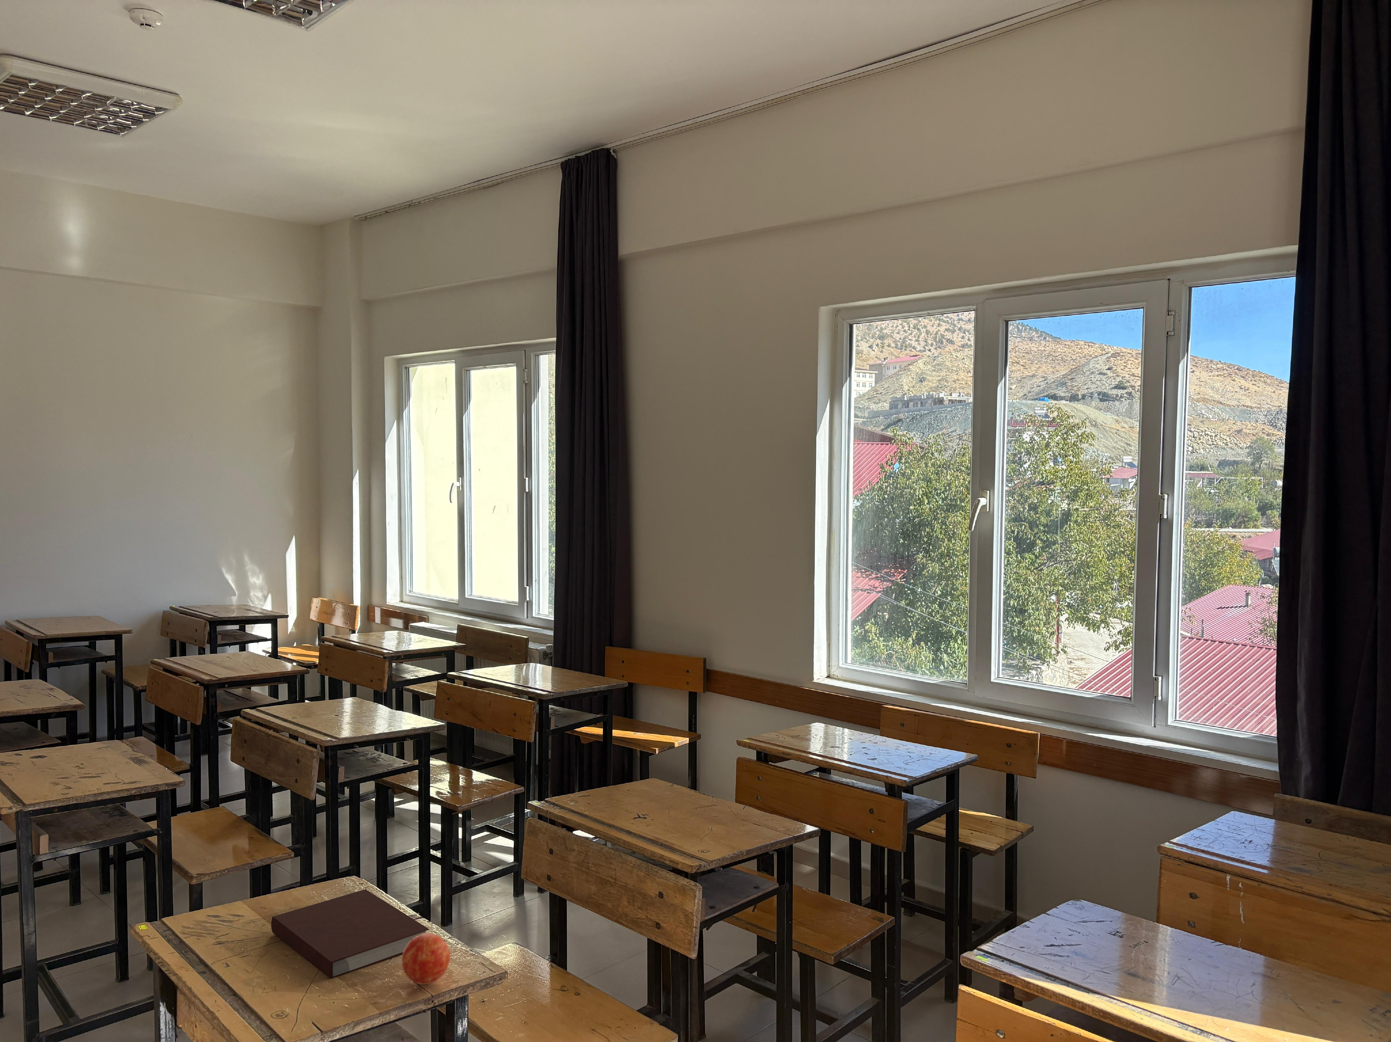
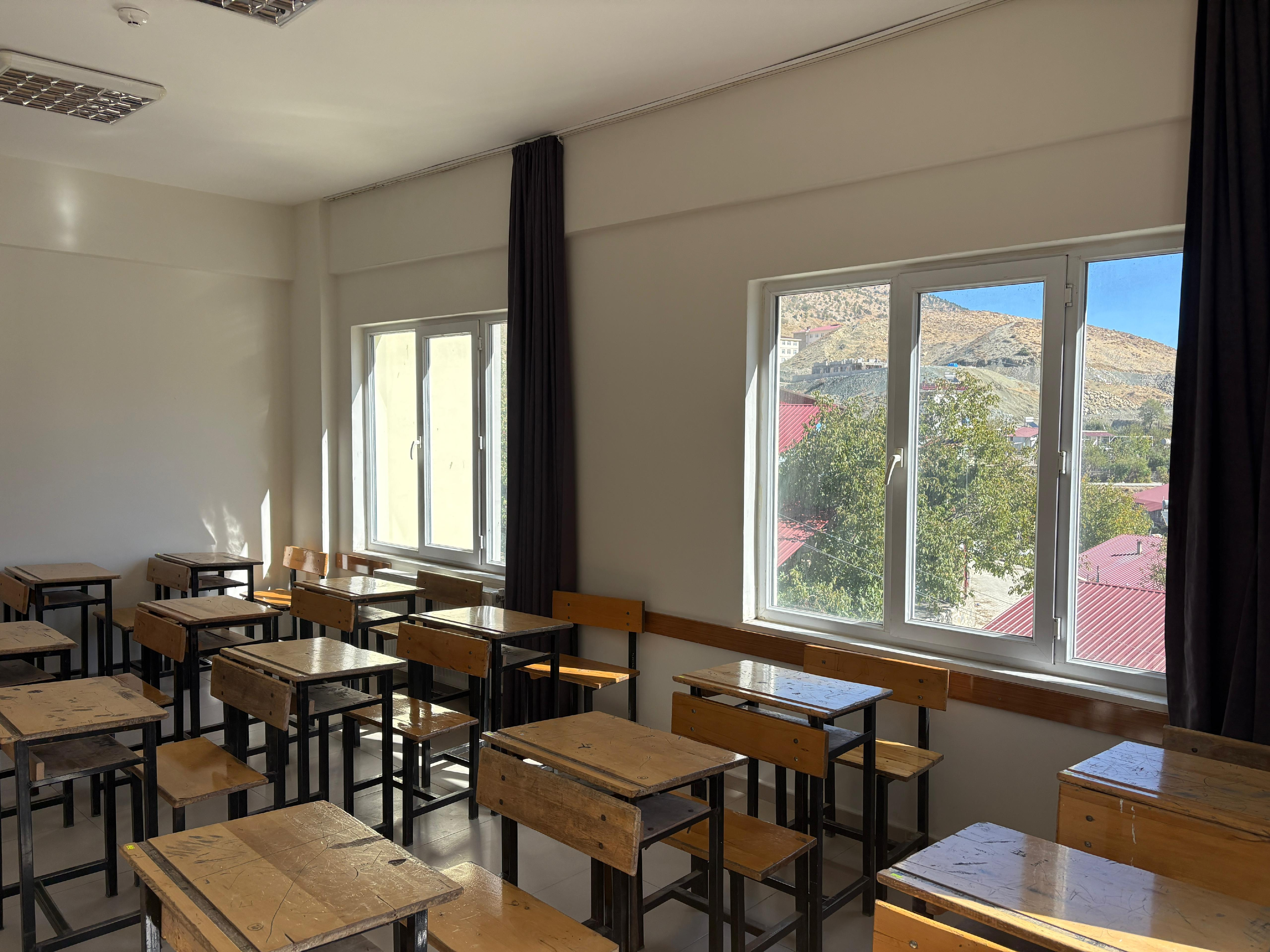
- notebook (349, 930)
- apple (426, 959)
